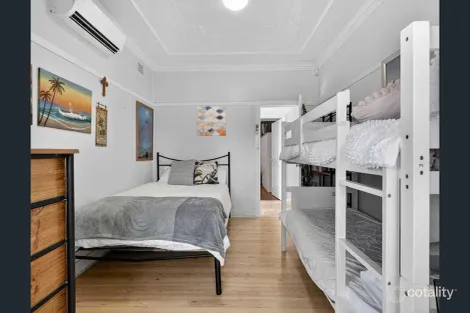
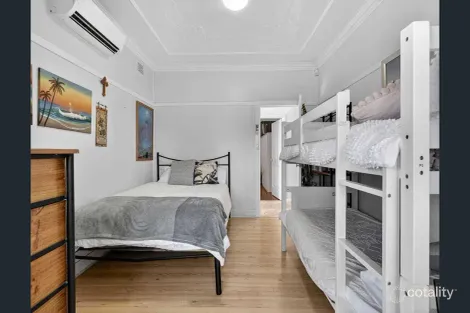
- wall art (211, 121)
